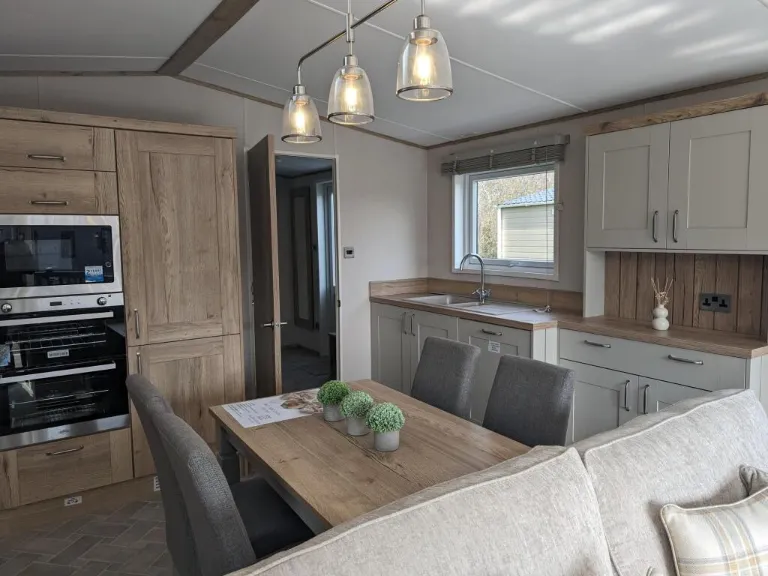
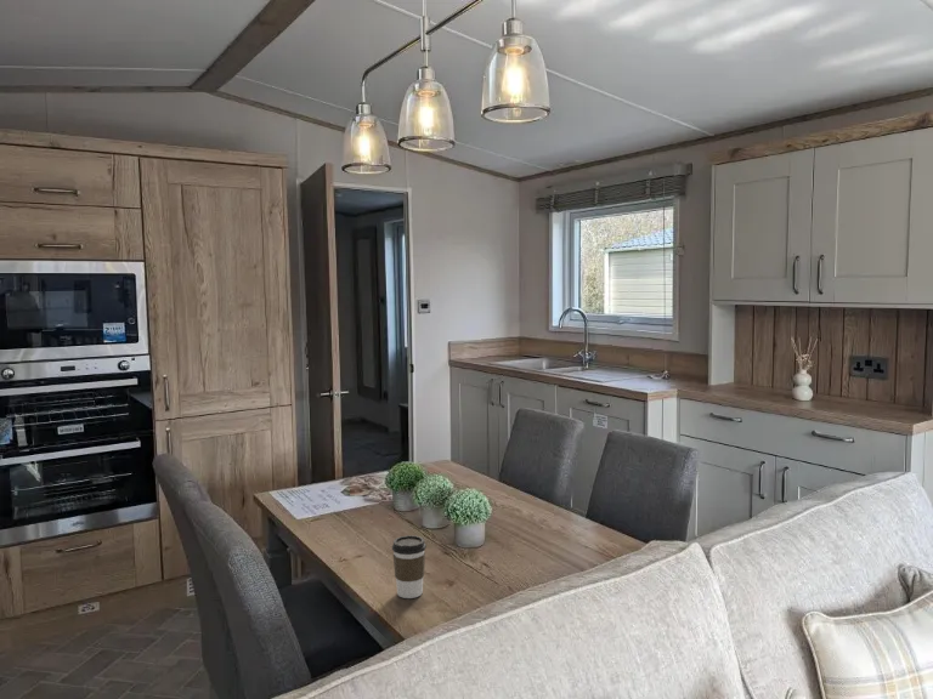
+ coffee cup (409, 567)
